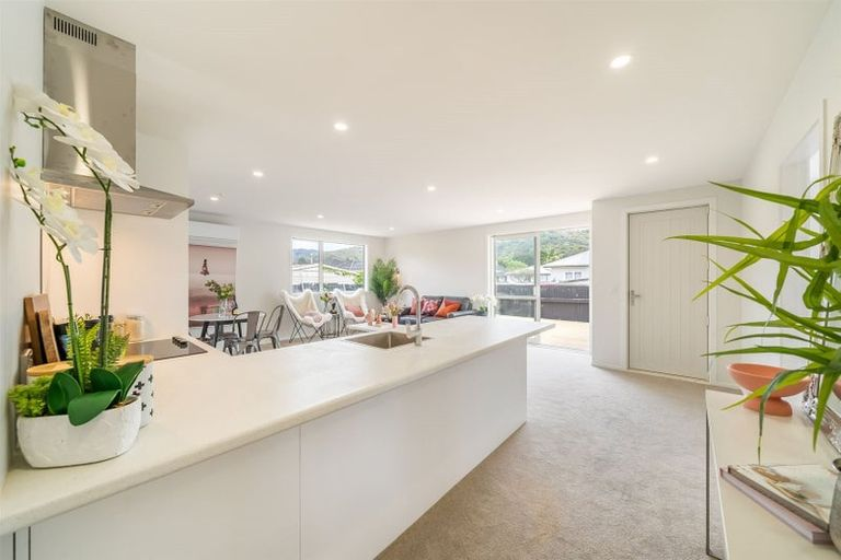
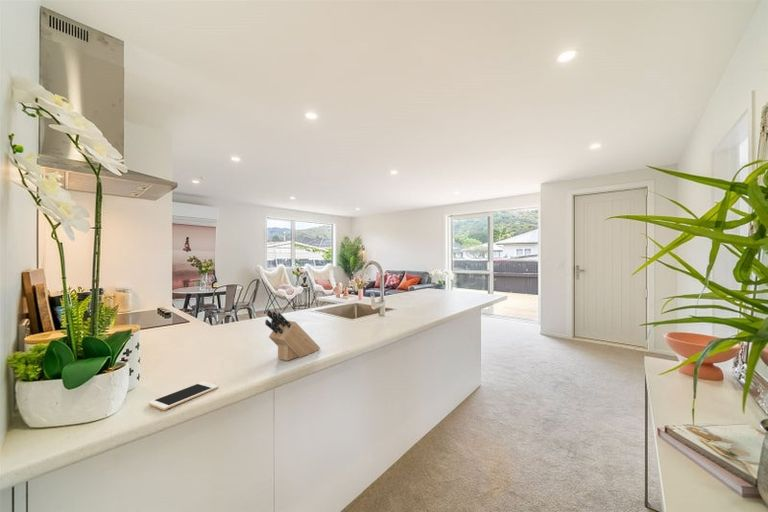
+ cell phone (185, 394)
+ knife block (292, 331)
